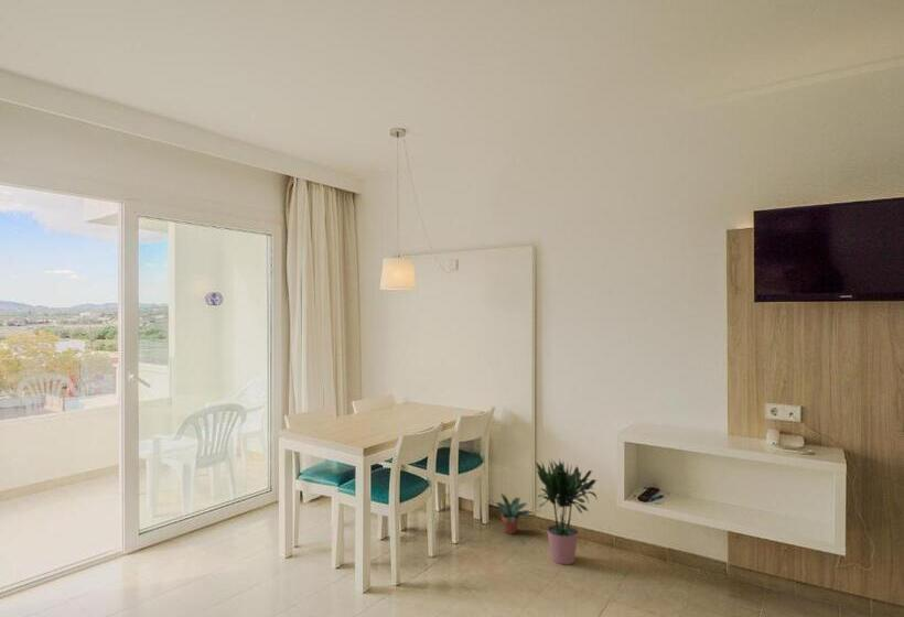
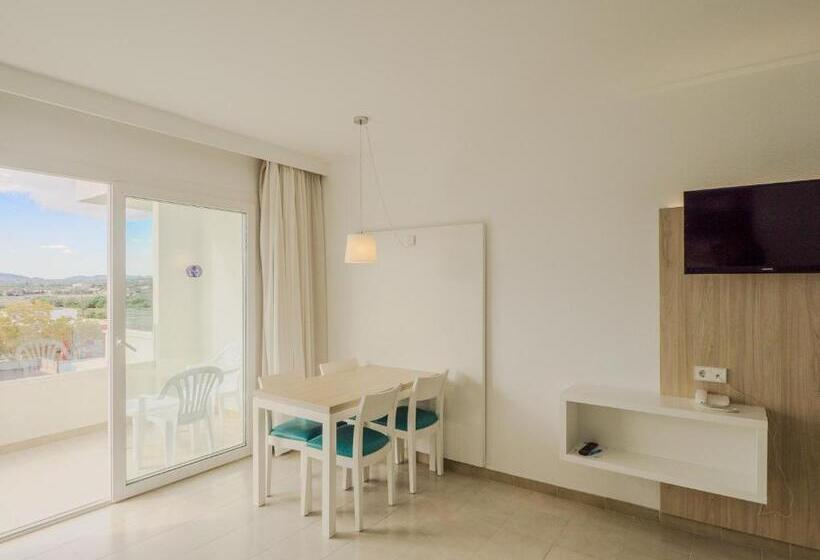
- potted plant (510, 513)
- potted plant (570, 508)
